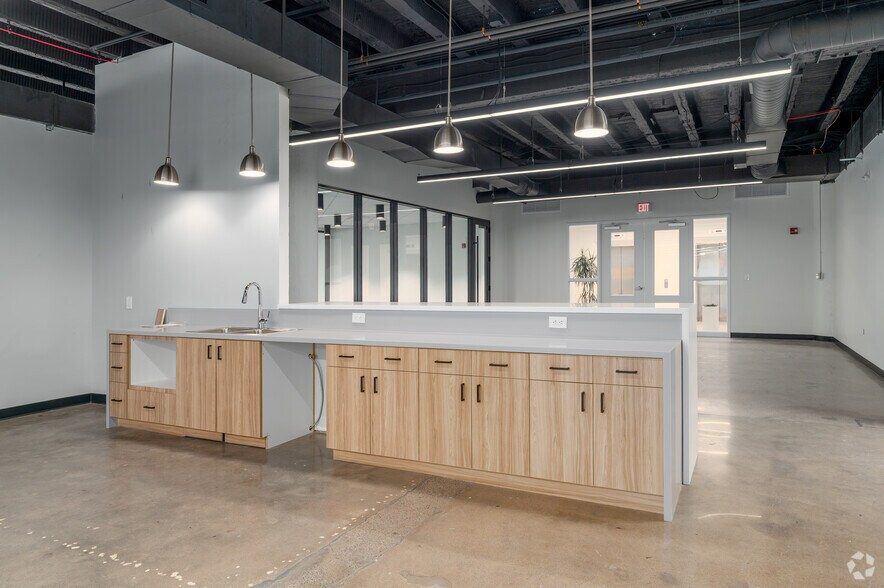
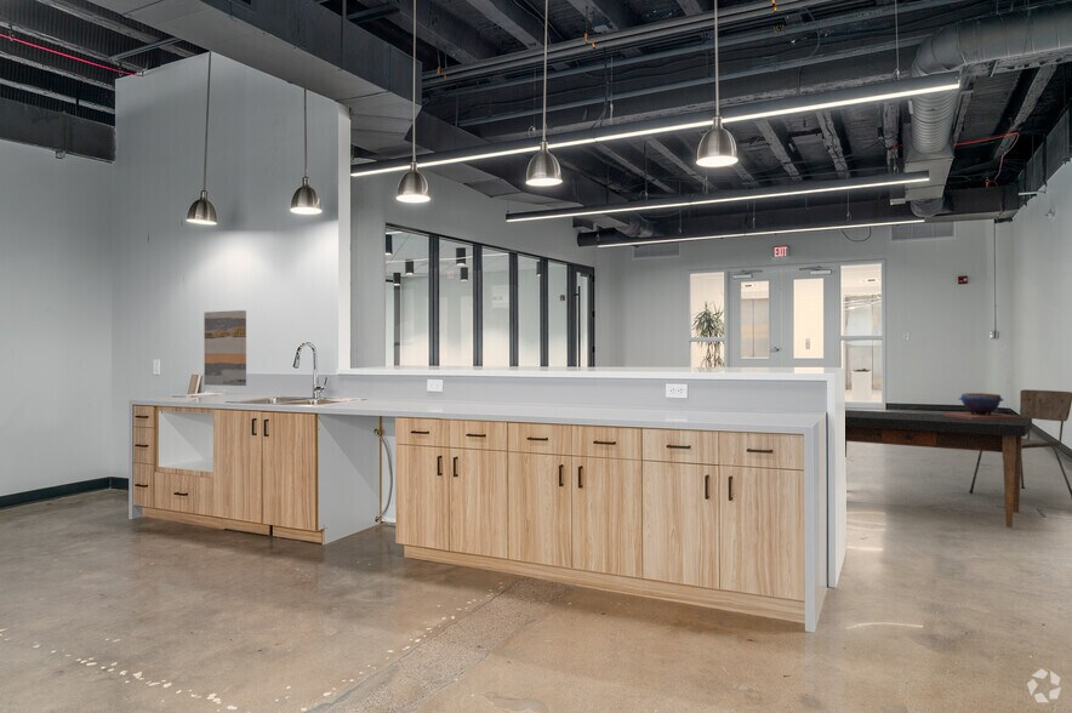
+ dining table (916, 445)
+ wall art (224, 348)
+ dining chair (1022, 443)
+ decorative bowl (980, 405)
